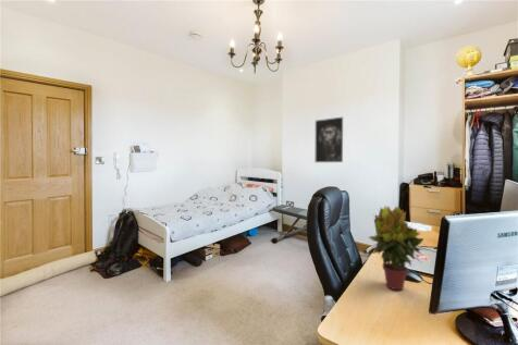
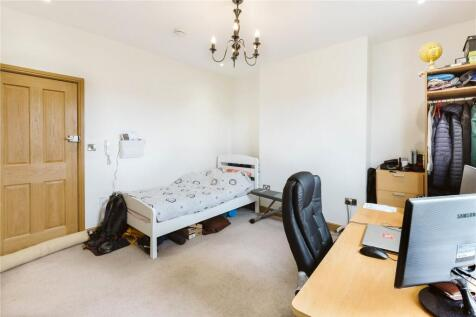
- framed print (328, 140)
- potted plant (394, 245)
